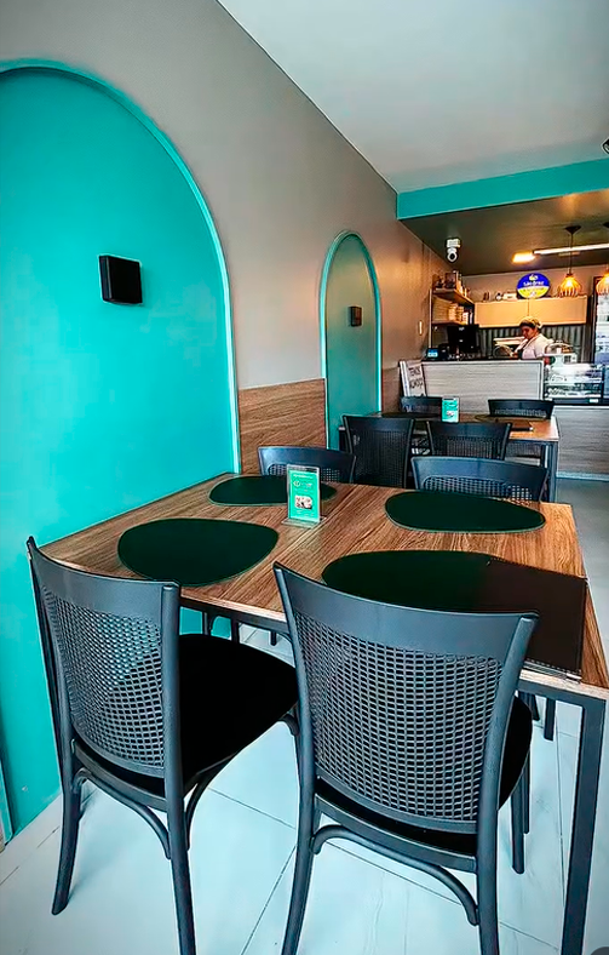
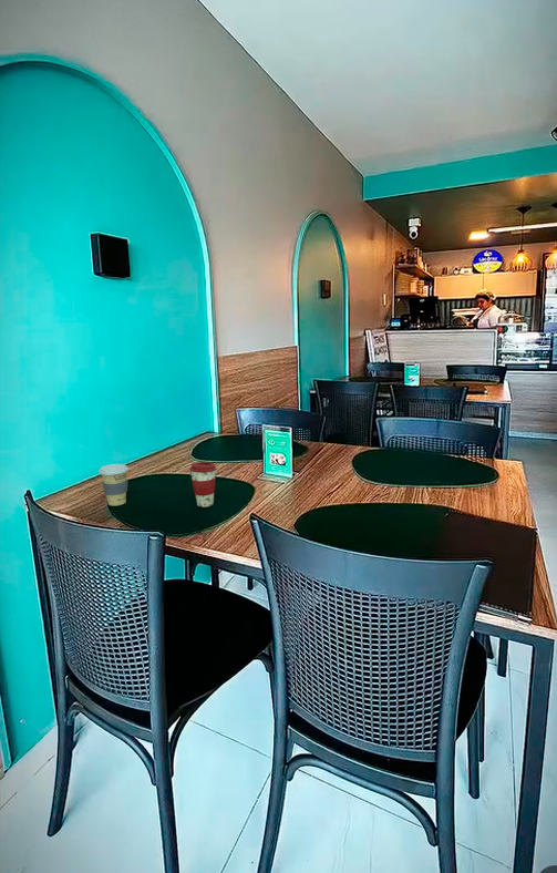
+ coffee cup (115, 484)
+ coffee cup (204, 484)
